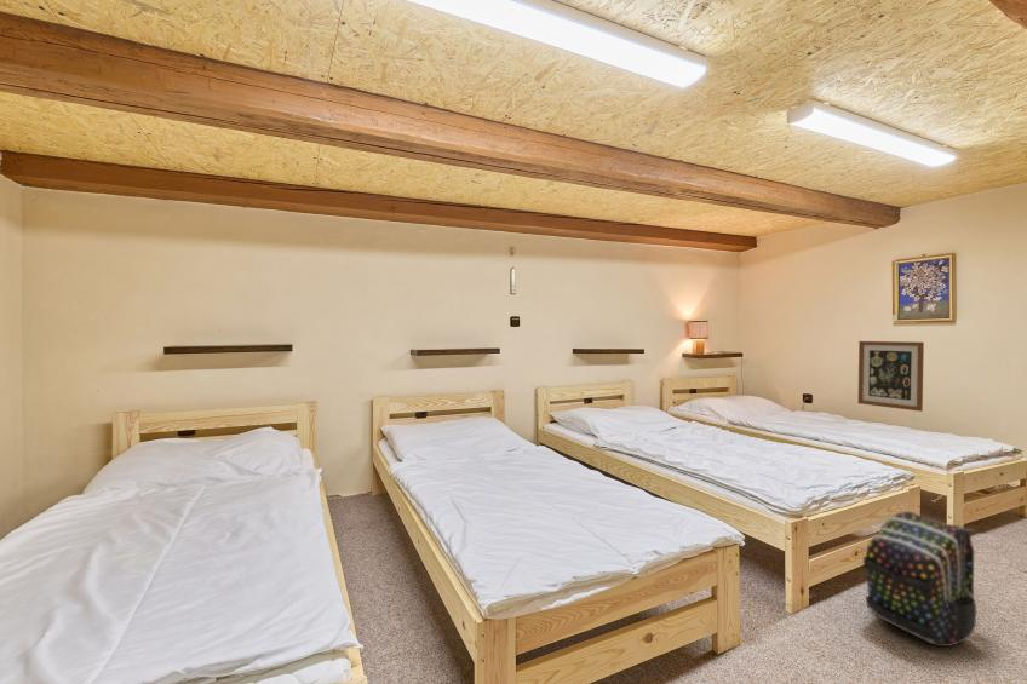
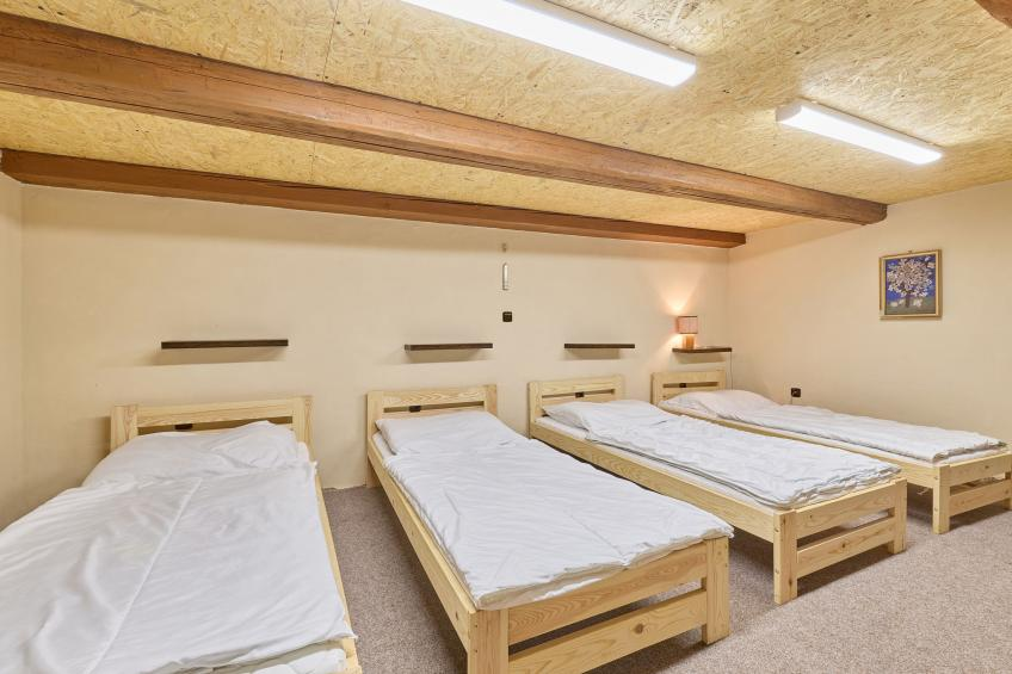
- backpack (919, 575)
- wall art (889, 374)
